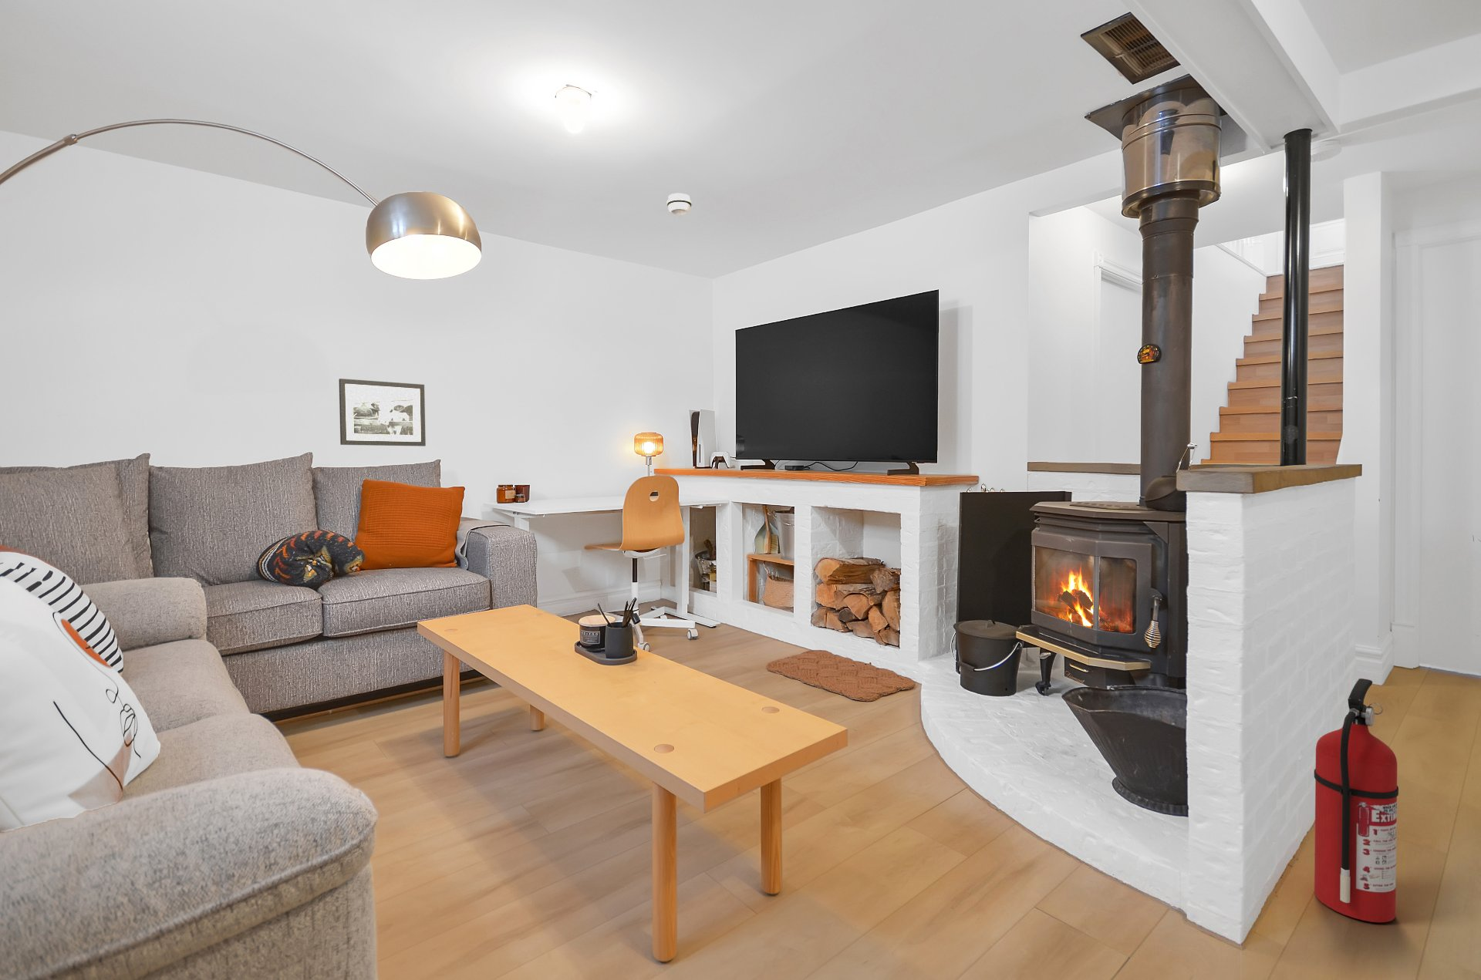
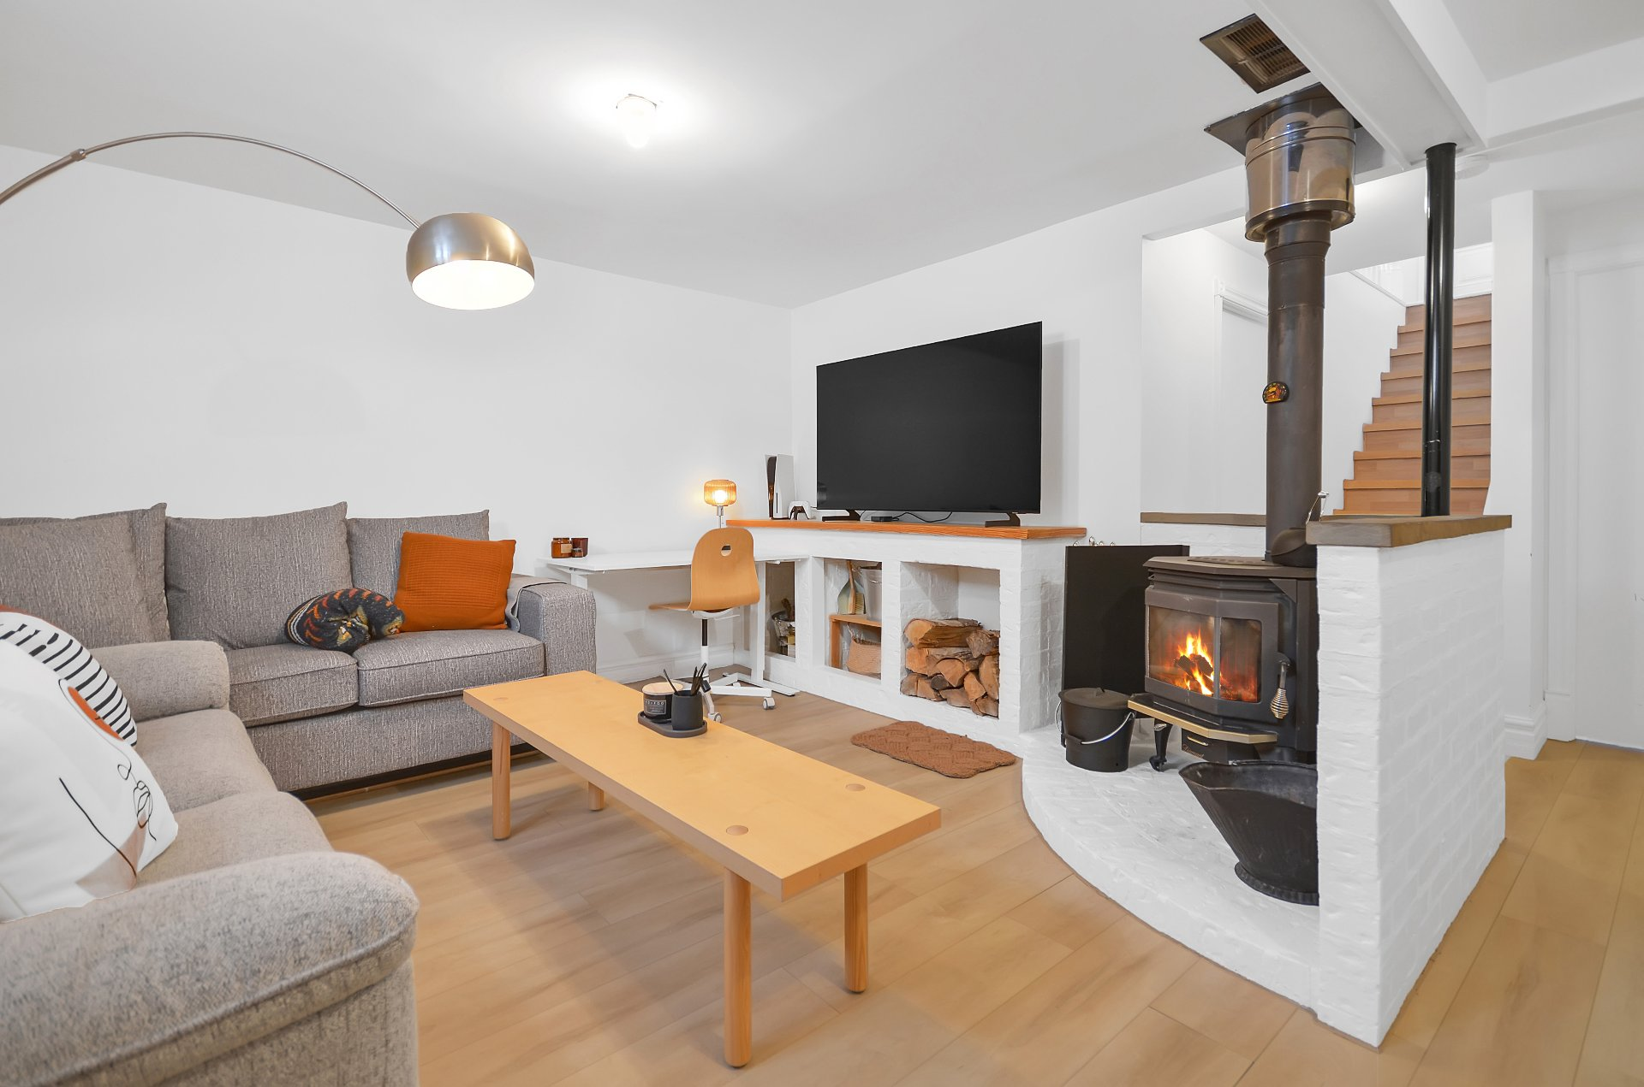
- smoke detector (679, 205)
- fire extinguisher (1354, 796)
- picture frame (383, 413)
